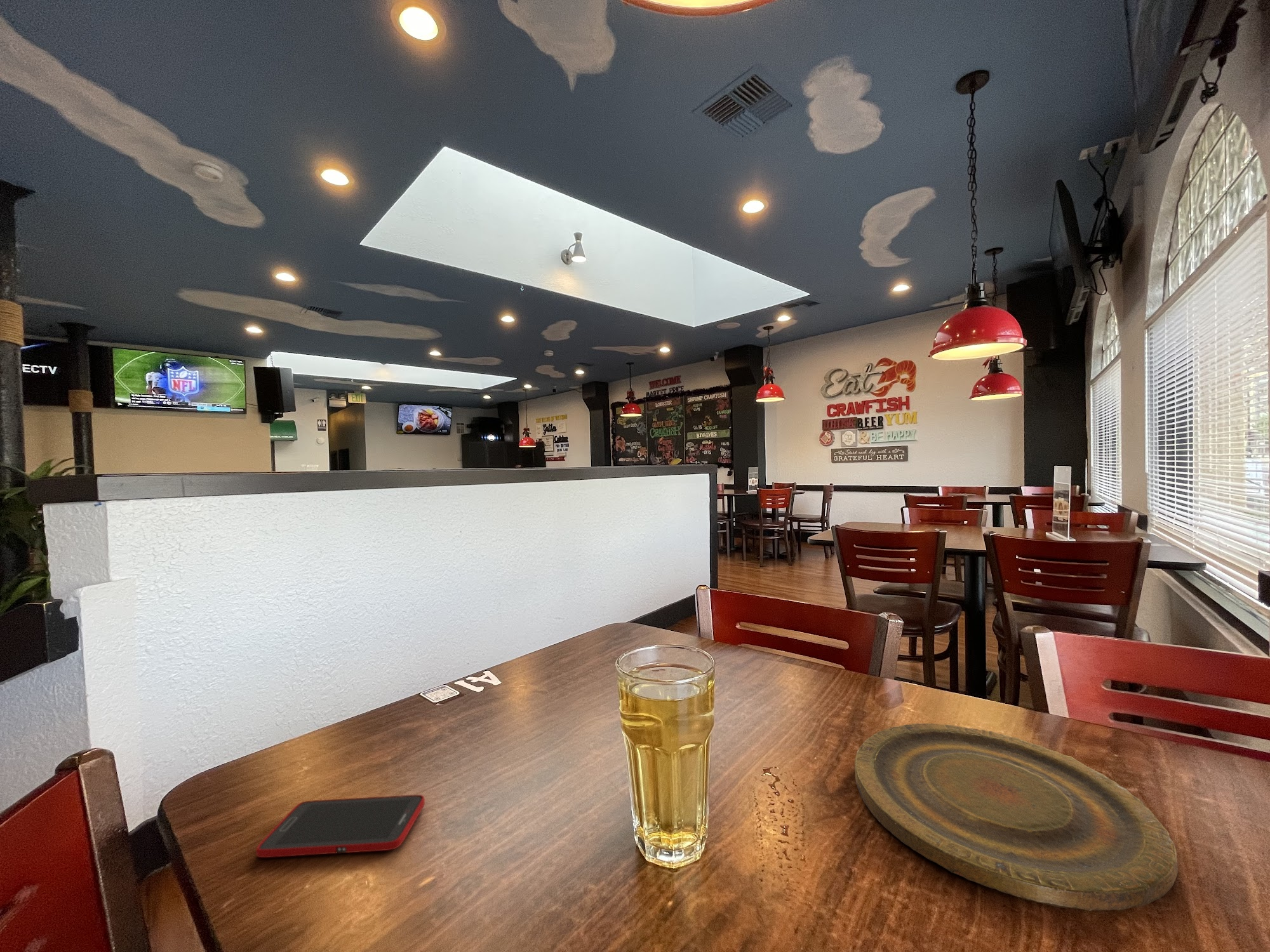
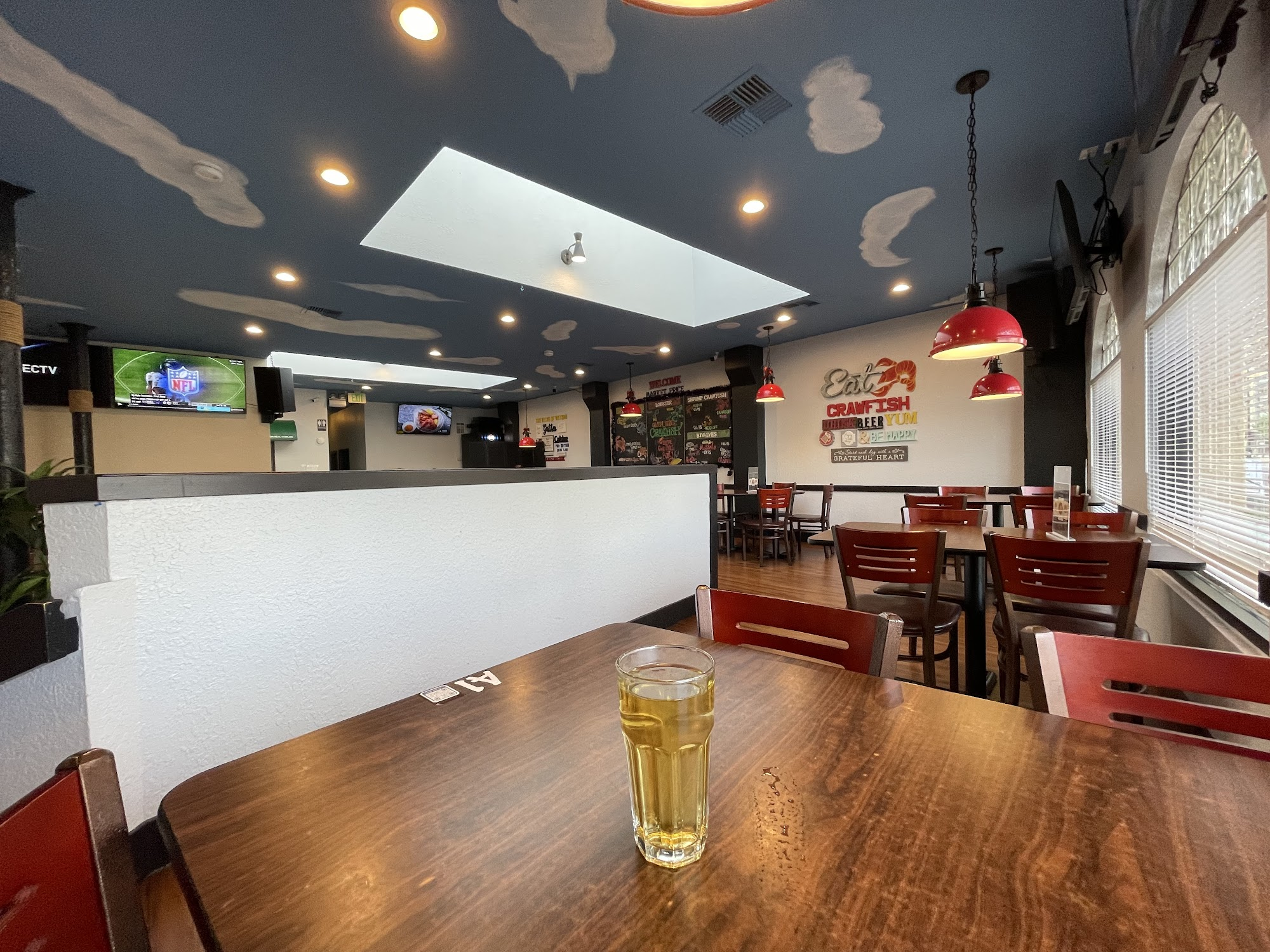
- plate (993, 794)
- cell phone (345, 824)
